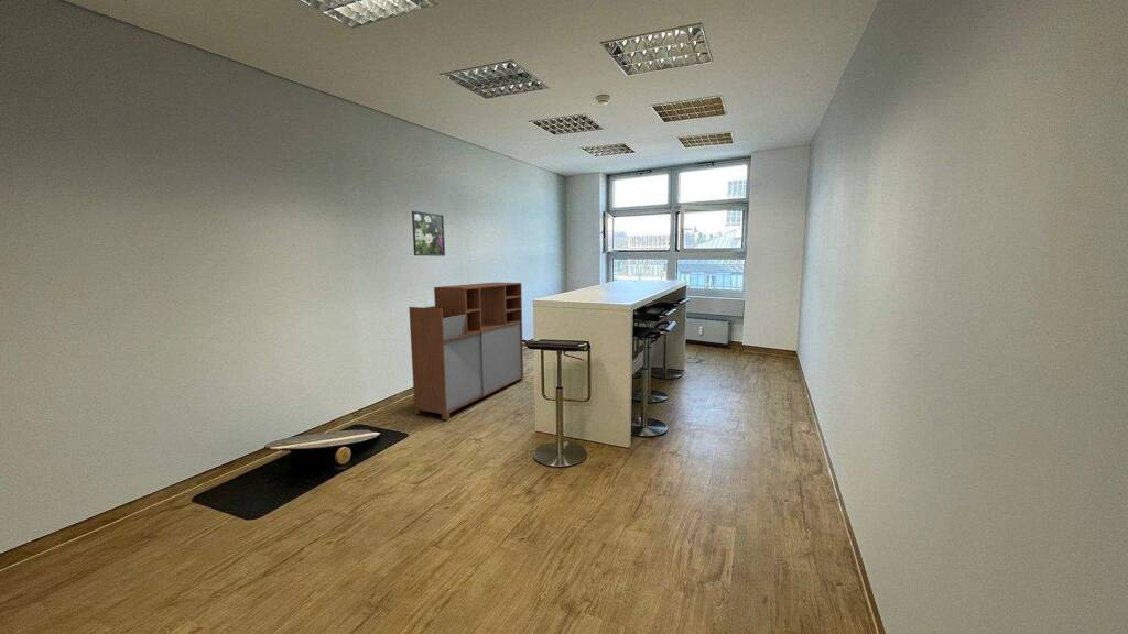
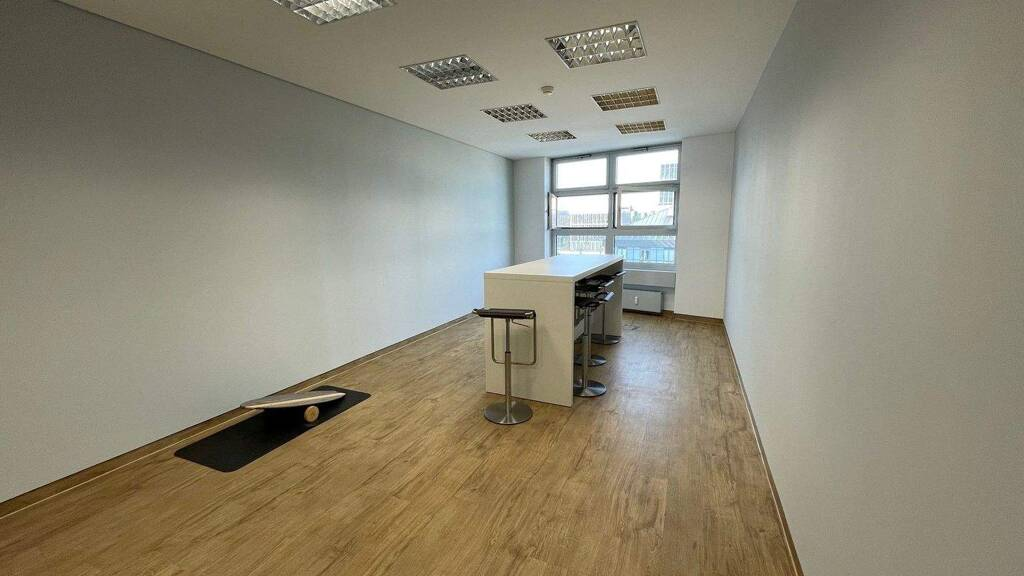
- storage cabinet (473, 341)
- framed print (429, 234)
